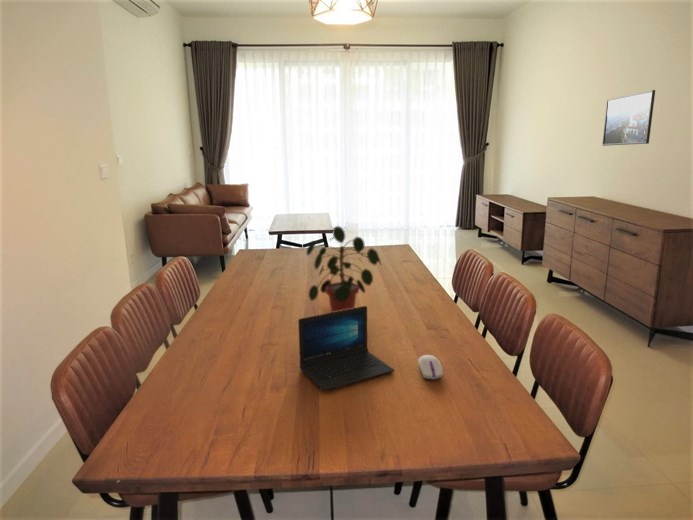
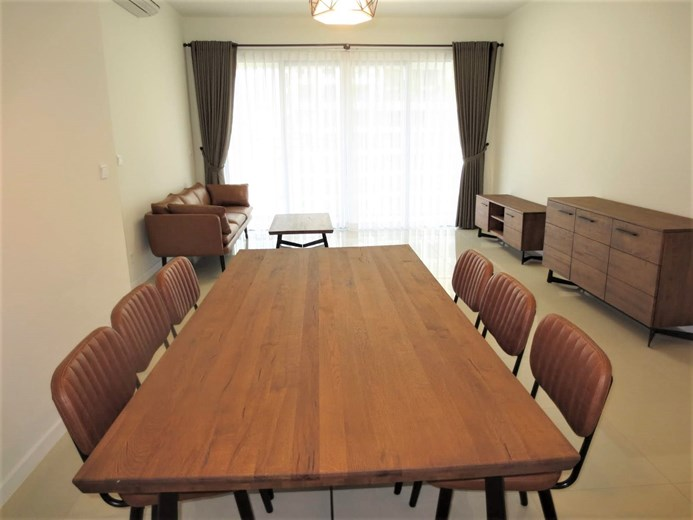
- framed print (626, 120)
- laptop (346, 345)
- potted plant (344, 268)
- computer mouse (429, 365)
